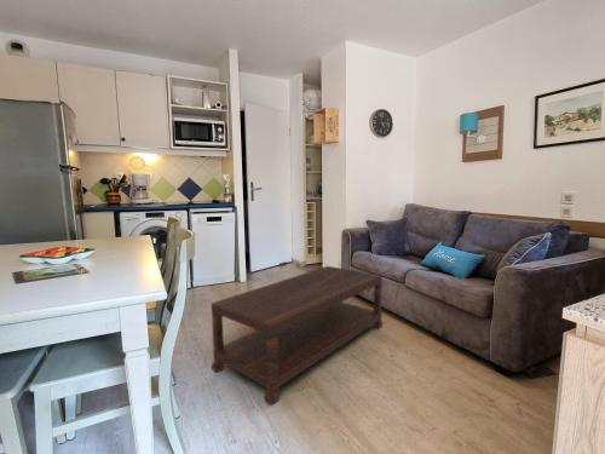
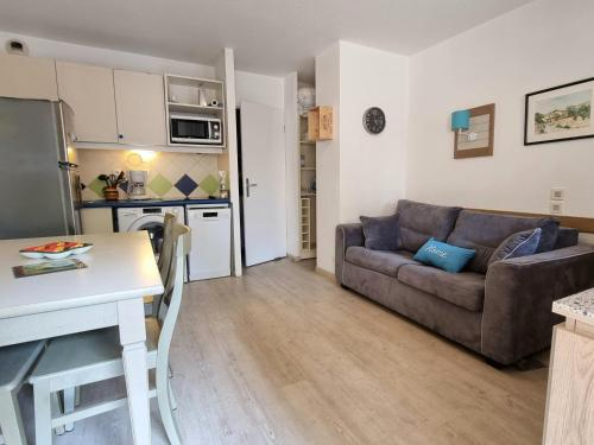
- coffee table (307, 316)
